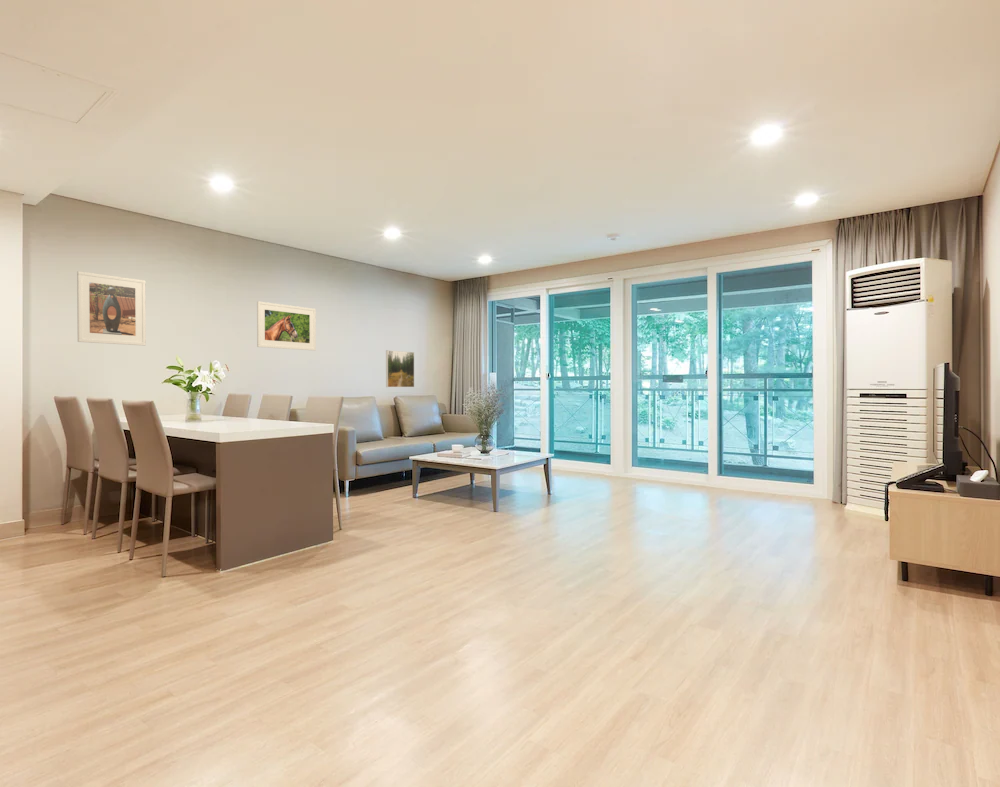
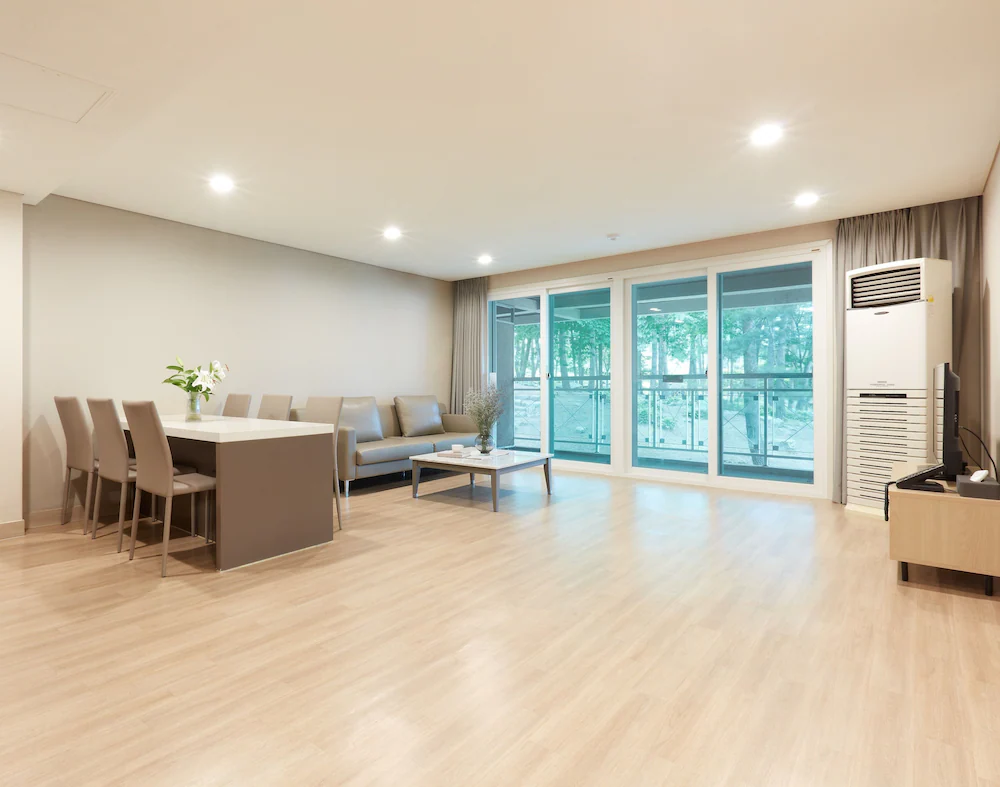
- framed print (400, 369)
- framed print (112, 309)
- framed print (287, 327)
